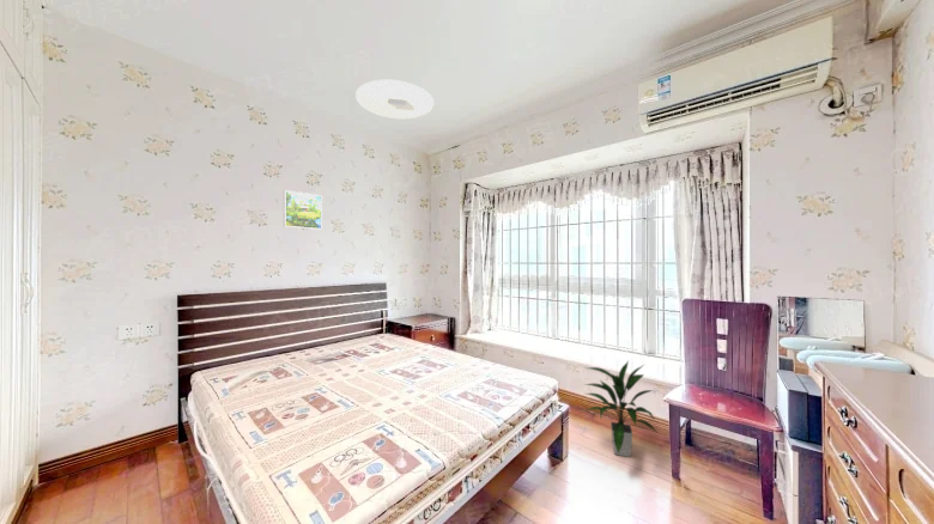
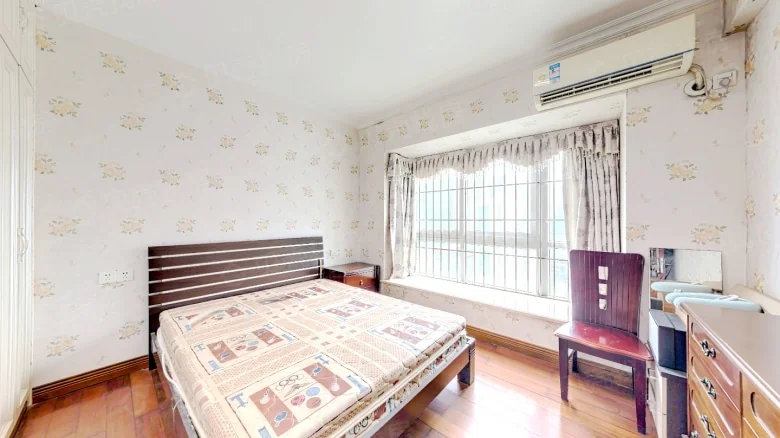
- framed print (303, 211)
- indoor plant (619, 407)
- ceiling light (395, 97)
